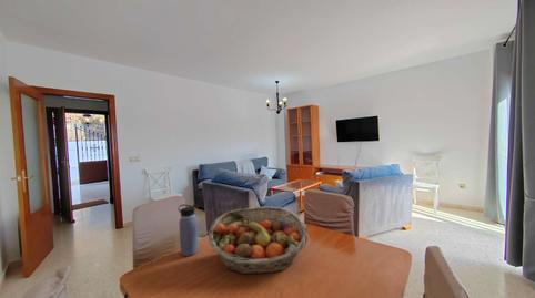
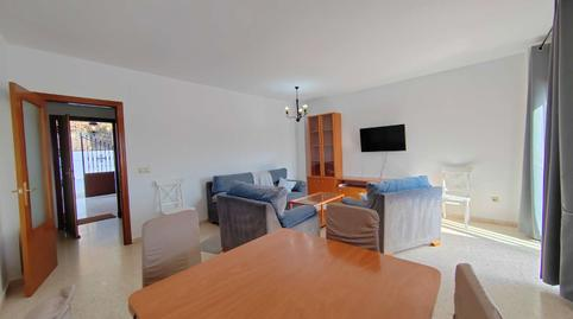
- fruit basket (258, 237)
- water bottle (188, 227)
